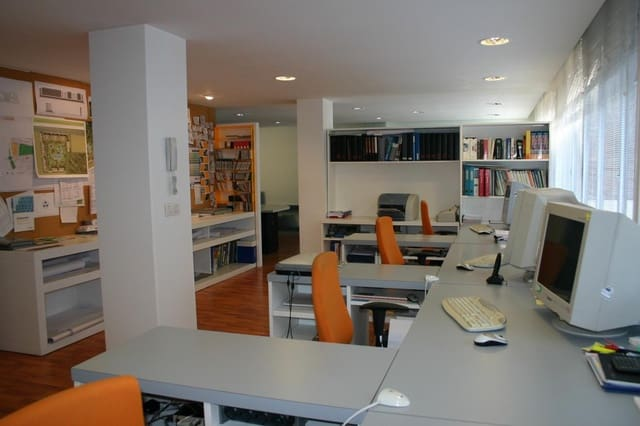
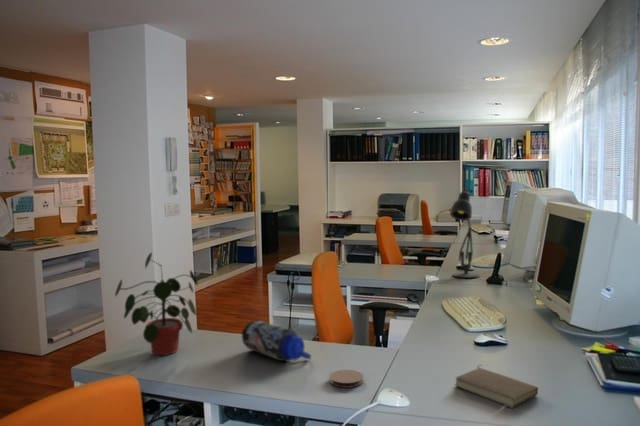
+ book (498, 383)
+ potted plant (156, 302)
+ coaster (346, 378)
+ desk lamp (466, 234)
+ water bottle (276, 341)
